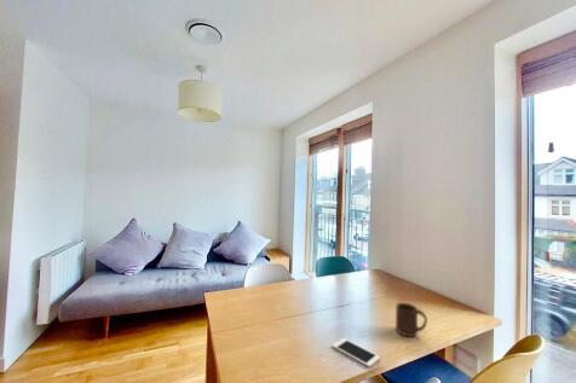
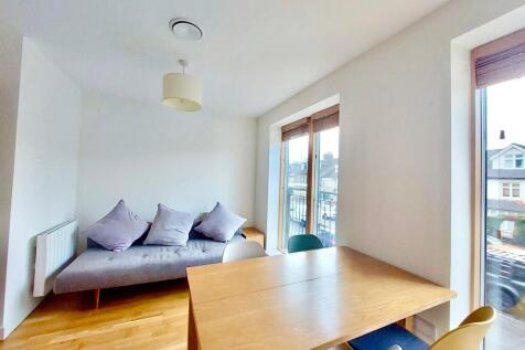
- cup (409, 319)
- cell phone (355, 350)
